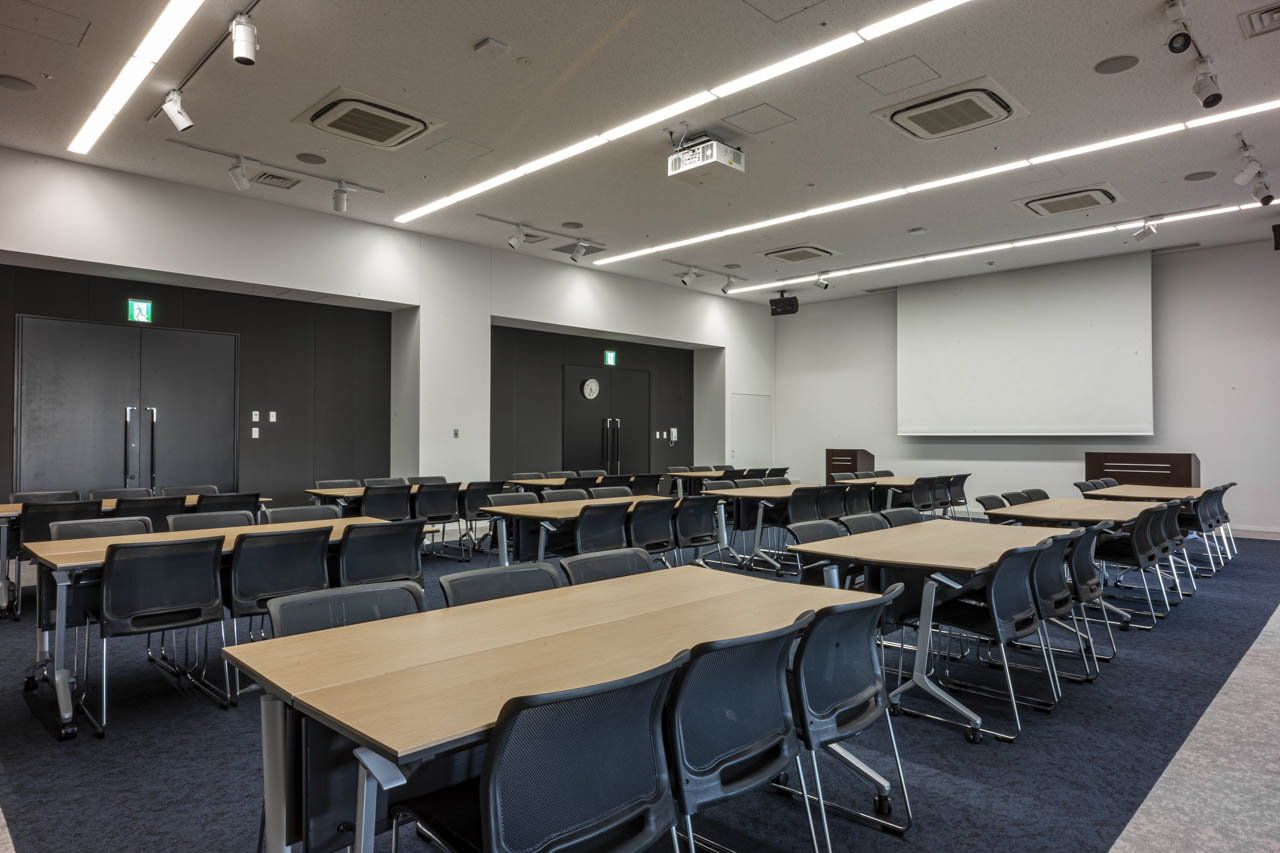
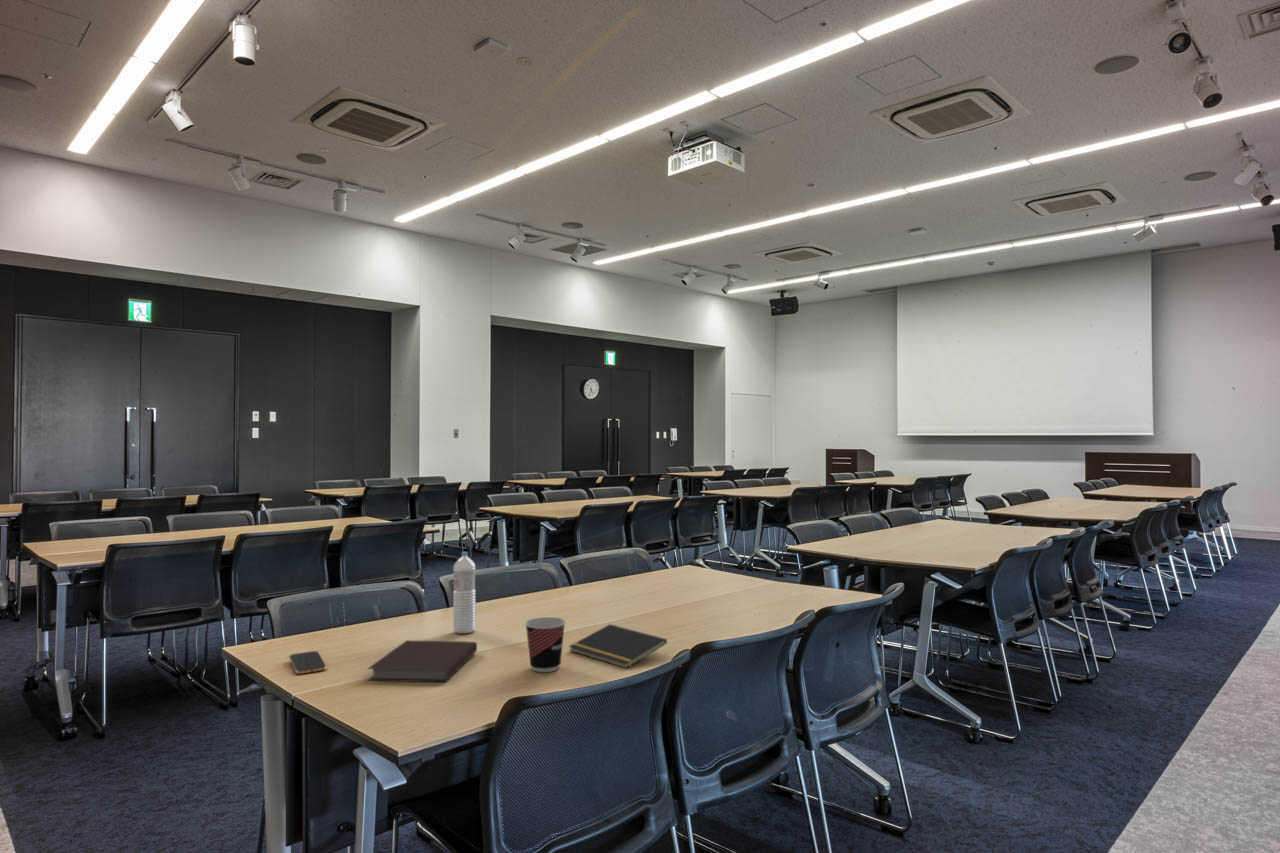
+ notepad (617, 644)
+ notebook (425, 659)
+ smartphone (307, 662)
+ water bottle (464, 591)
+ cup (545, 644)
